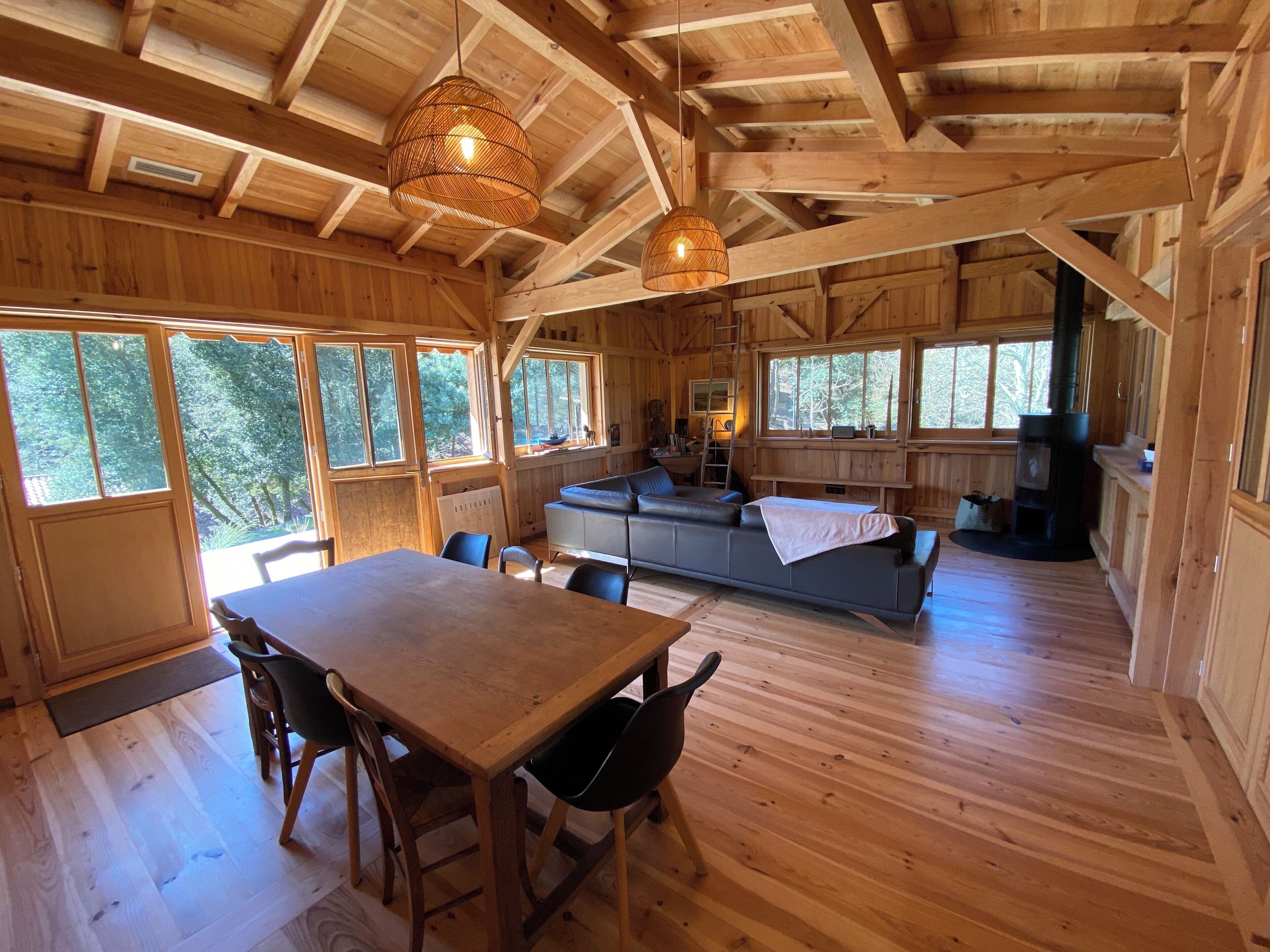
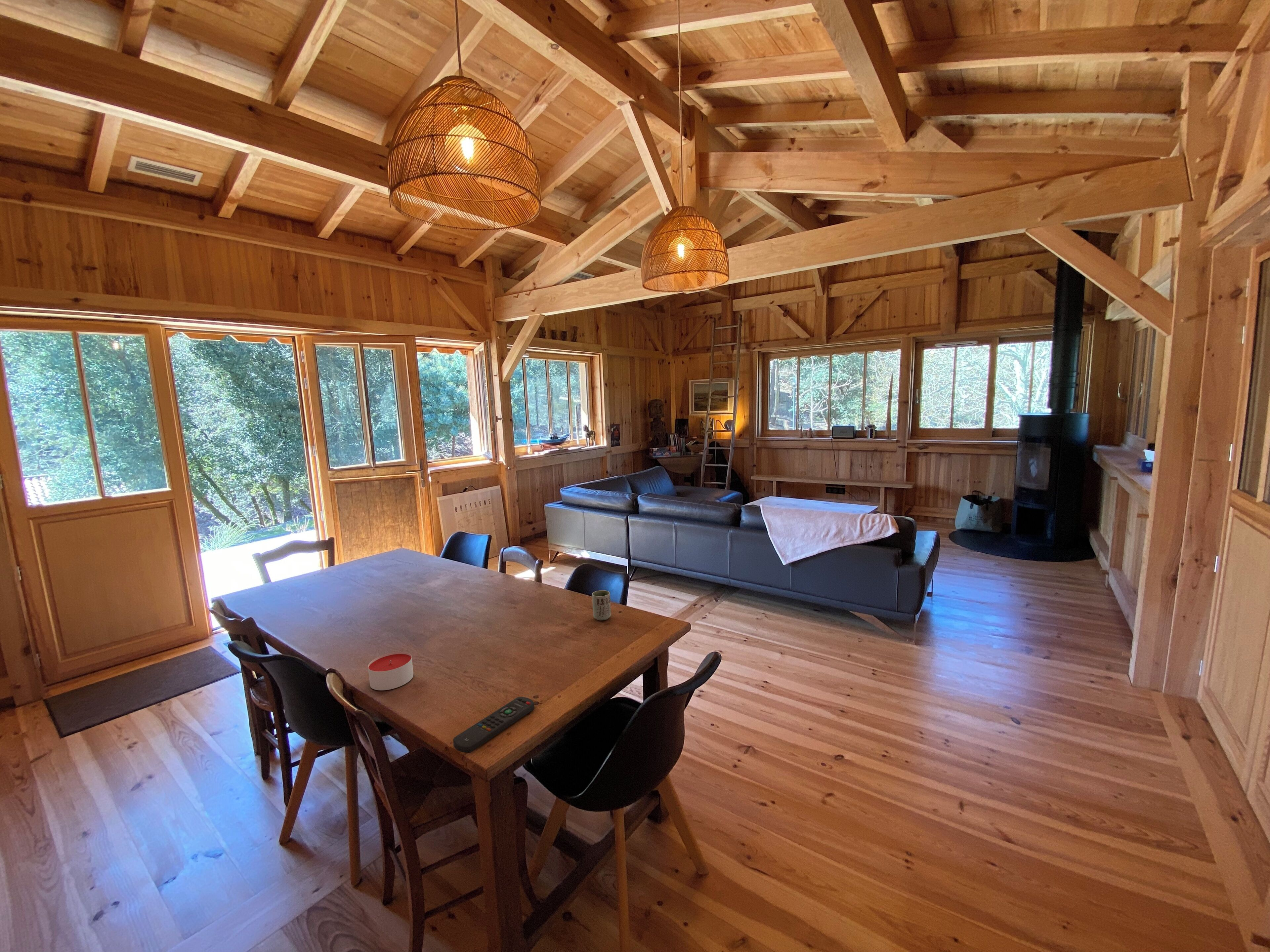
+ cup (601, 605)
+ remote control (496, 722)
+ candle (391, 670)
